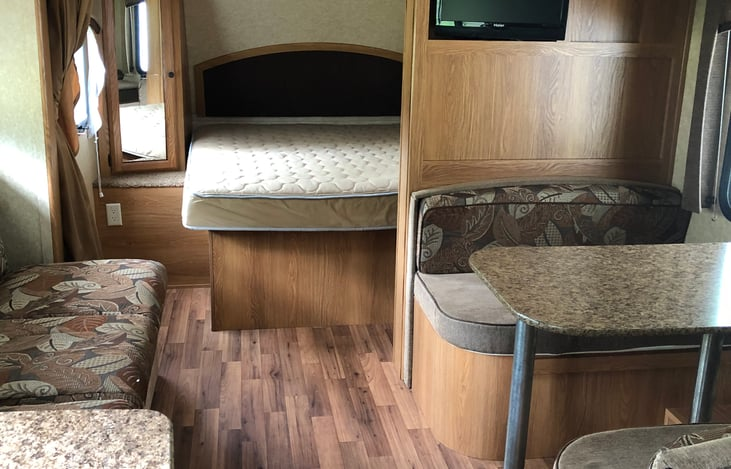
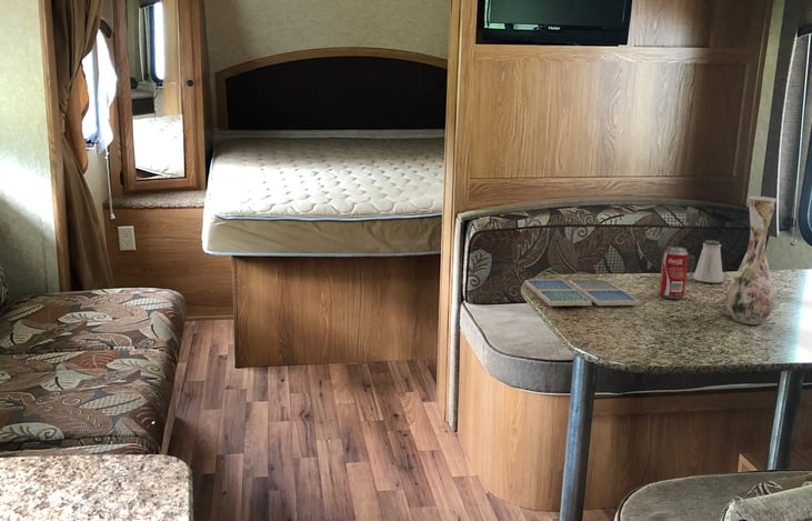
+ saltshaker (710, 260)
+ vase (755, 260)
+ drink coaster (579, 292)
+ beverage can (673, 272)
